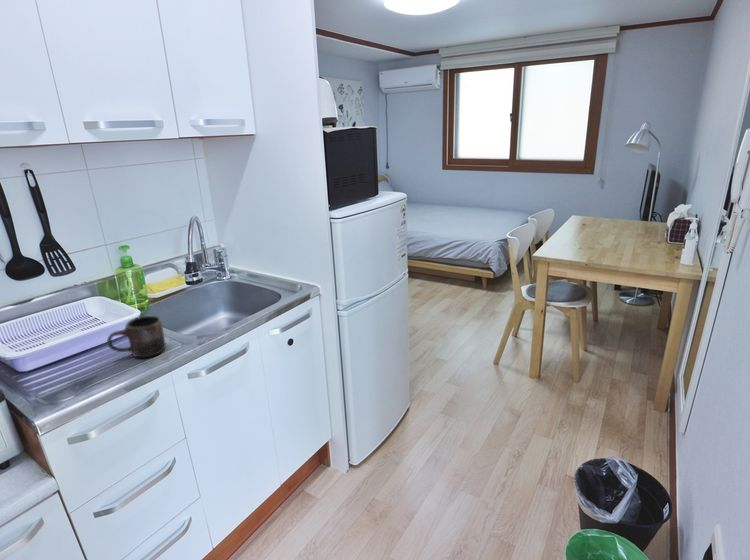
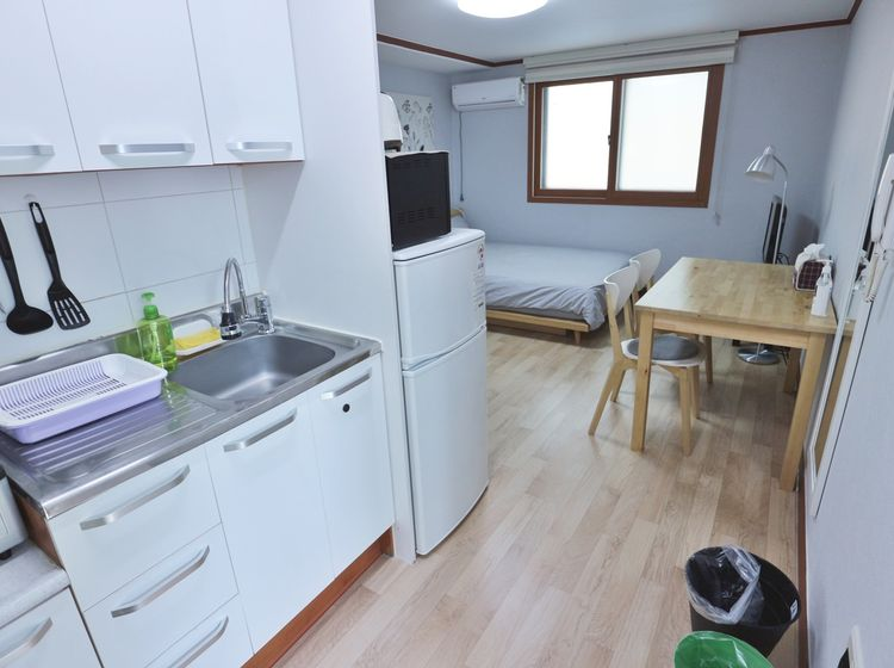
- mug (138, 339)
